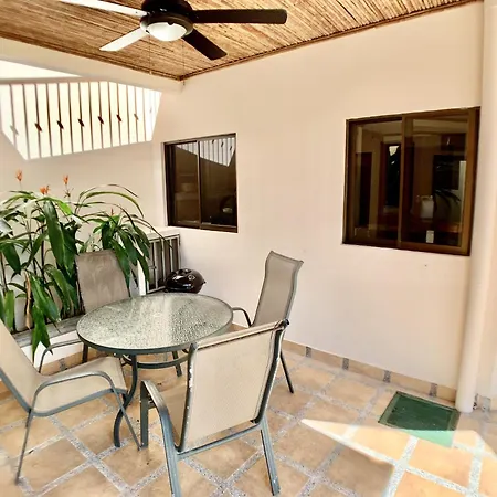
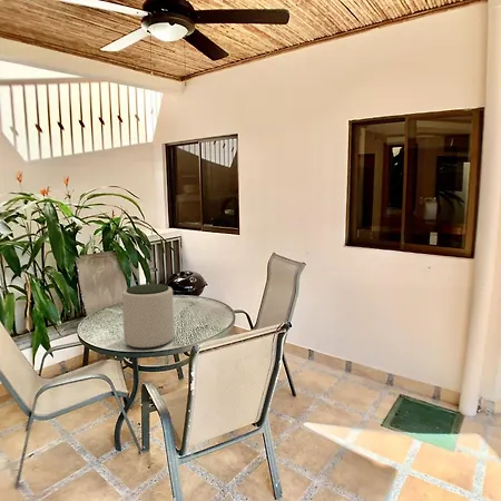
+ plant pot (148, 314)
